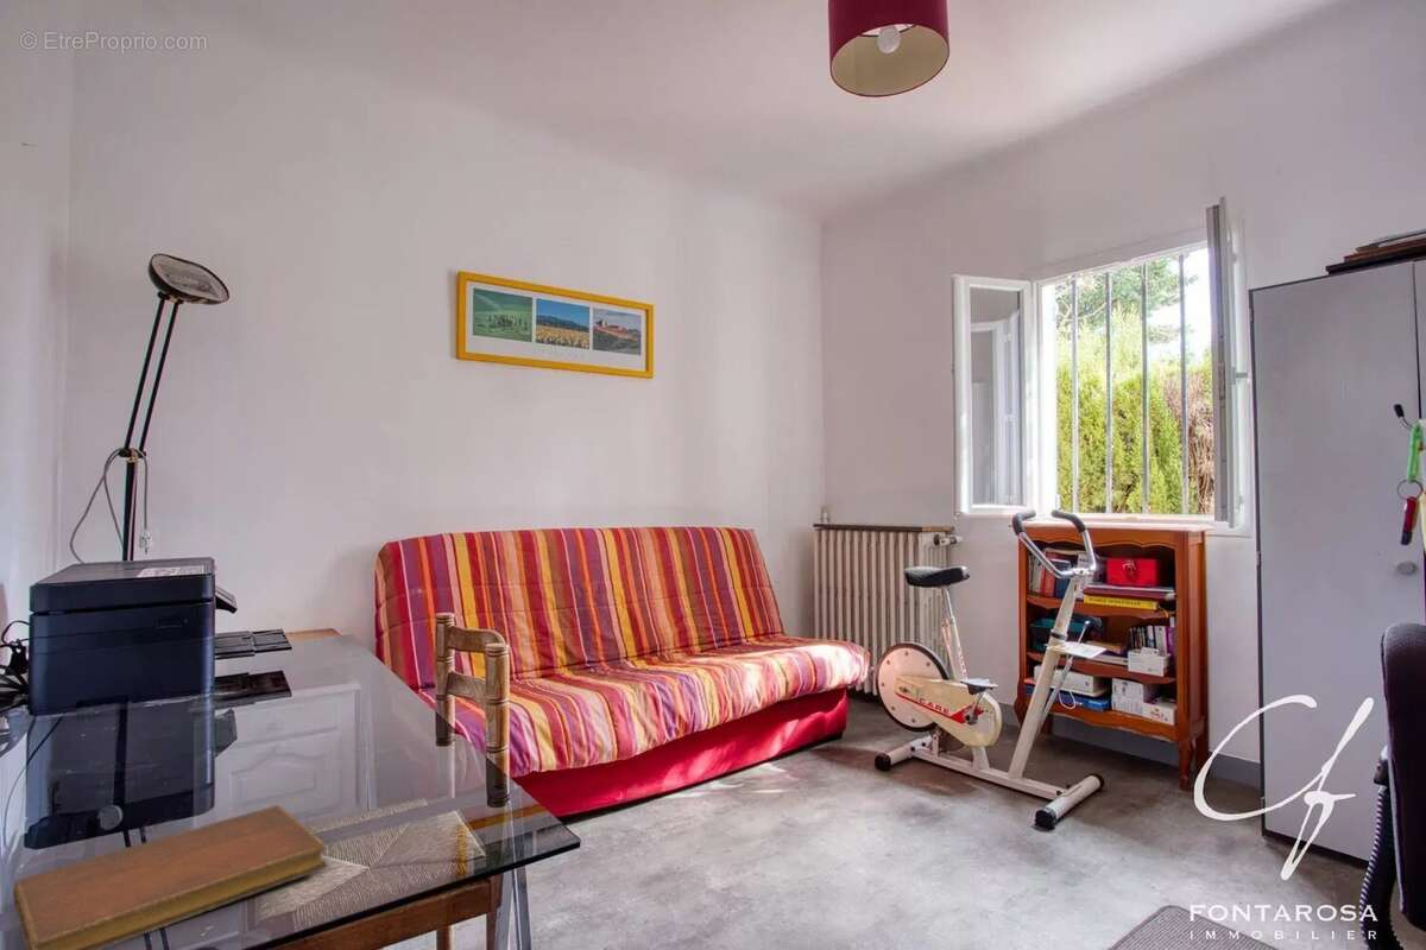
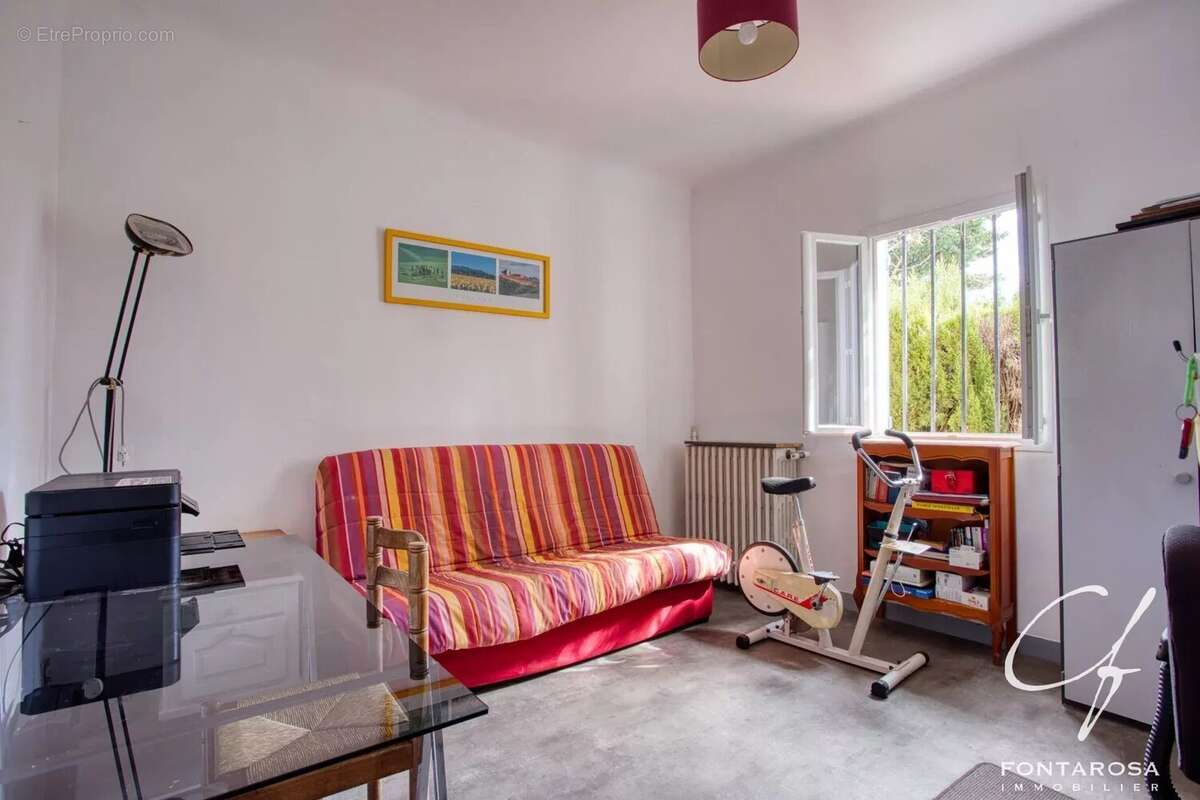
- notebook (177, 872)
